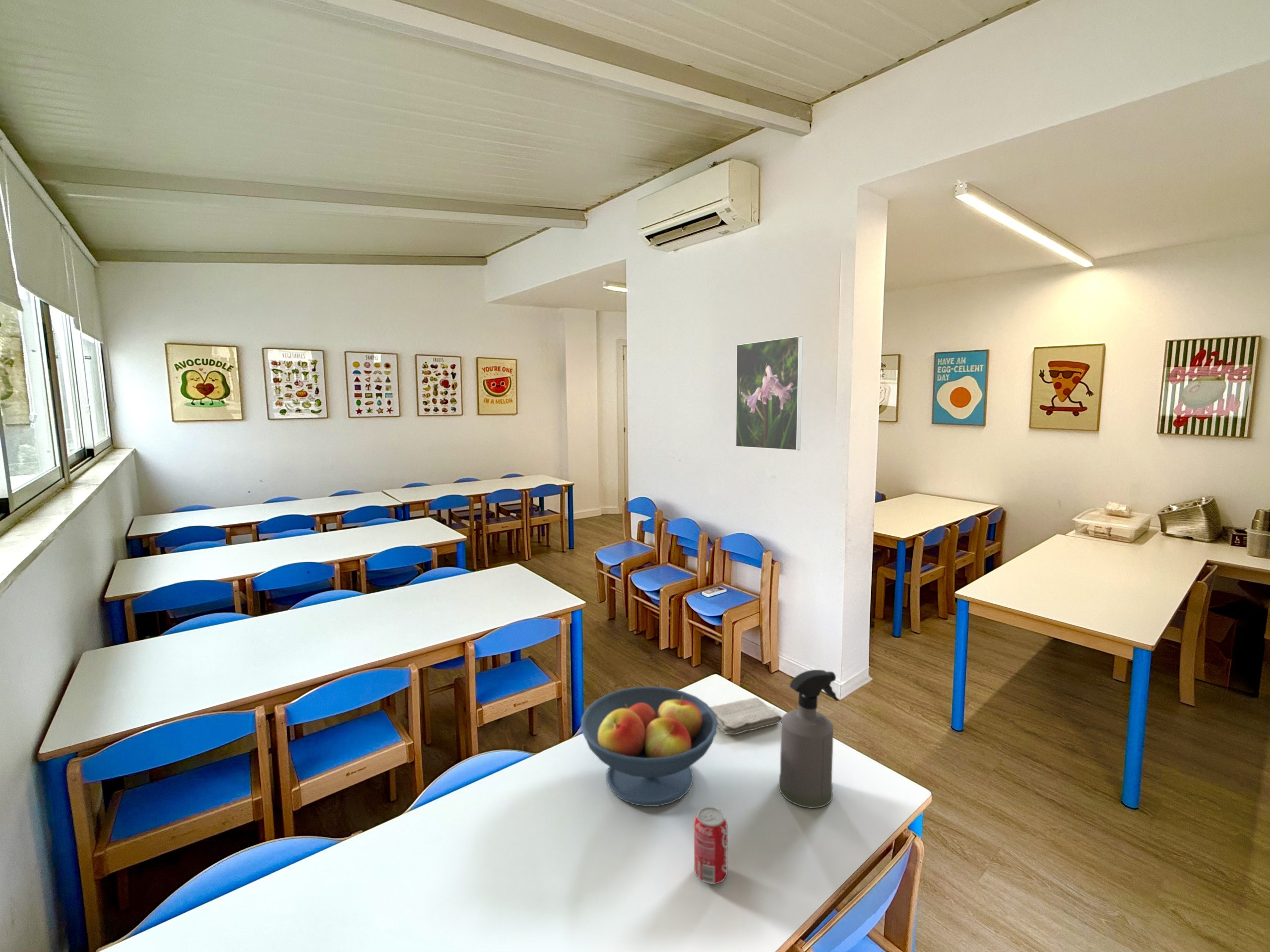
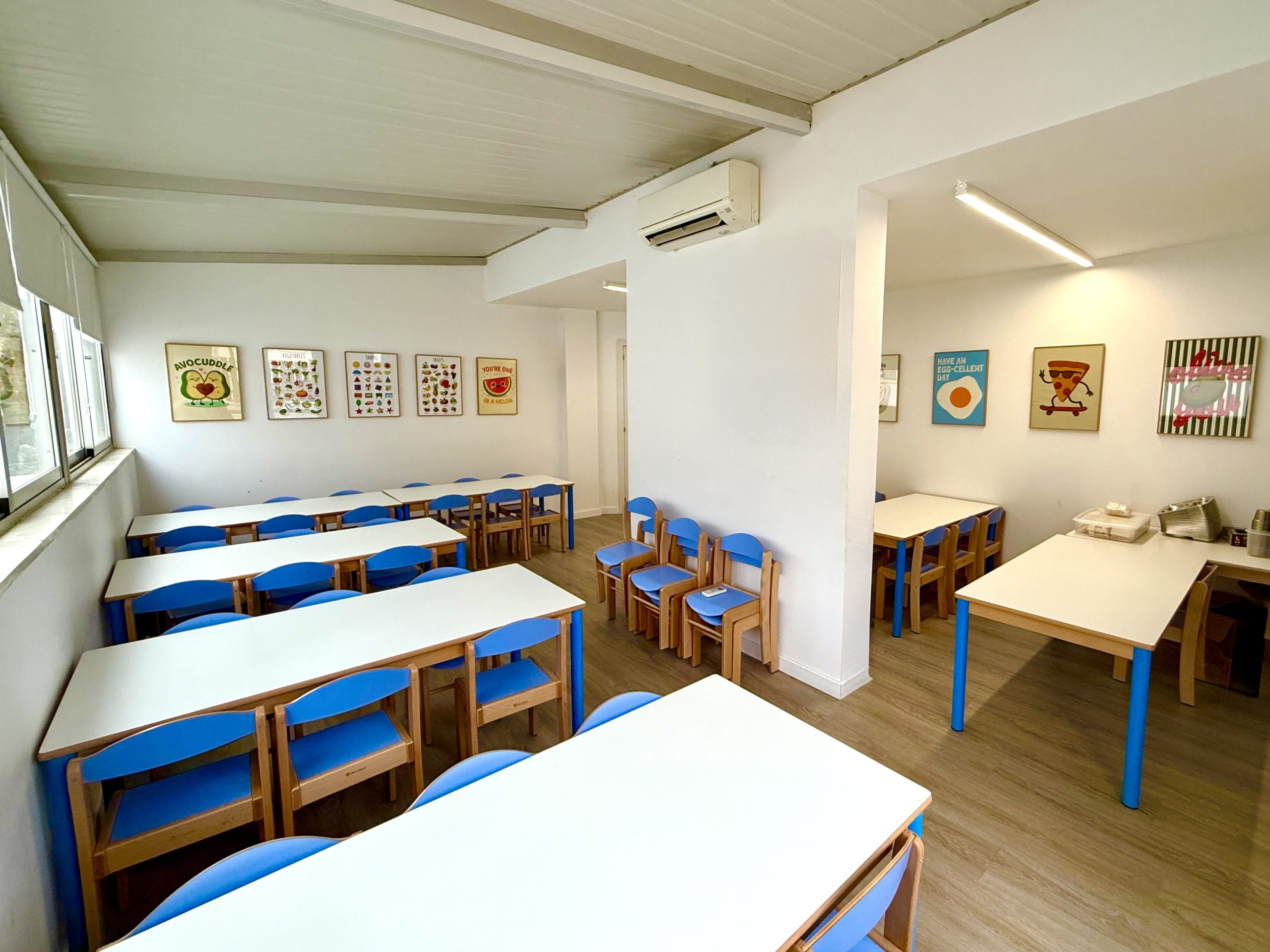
- fruit bowl (649, 738)
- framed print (767, 395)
- washcloth (743, 714)
- beverage can (710, 845)
- spray bottle (810, 731)
